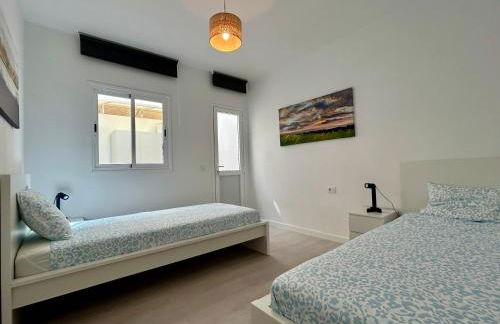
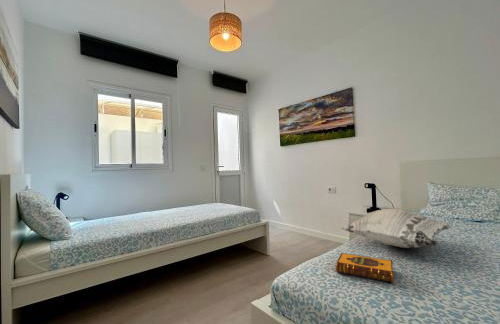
+ decorative pillow (395, 227)
+ hardback book (364, 266)
